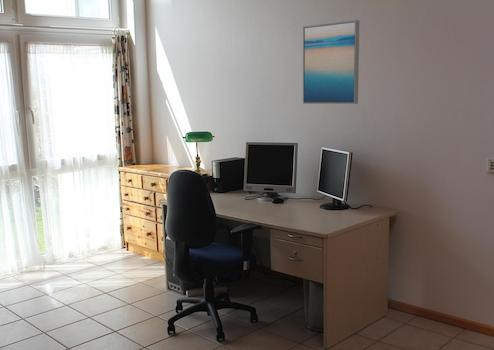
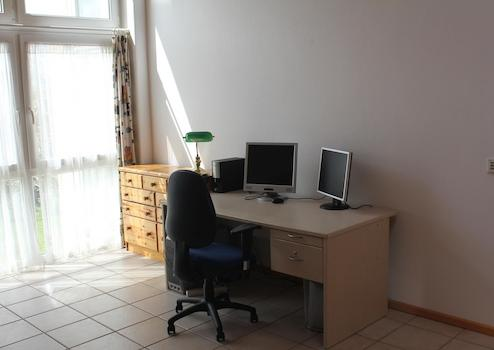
- wall art (329, 64)
